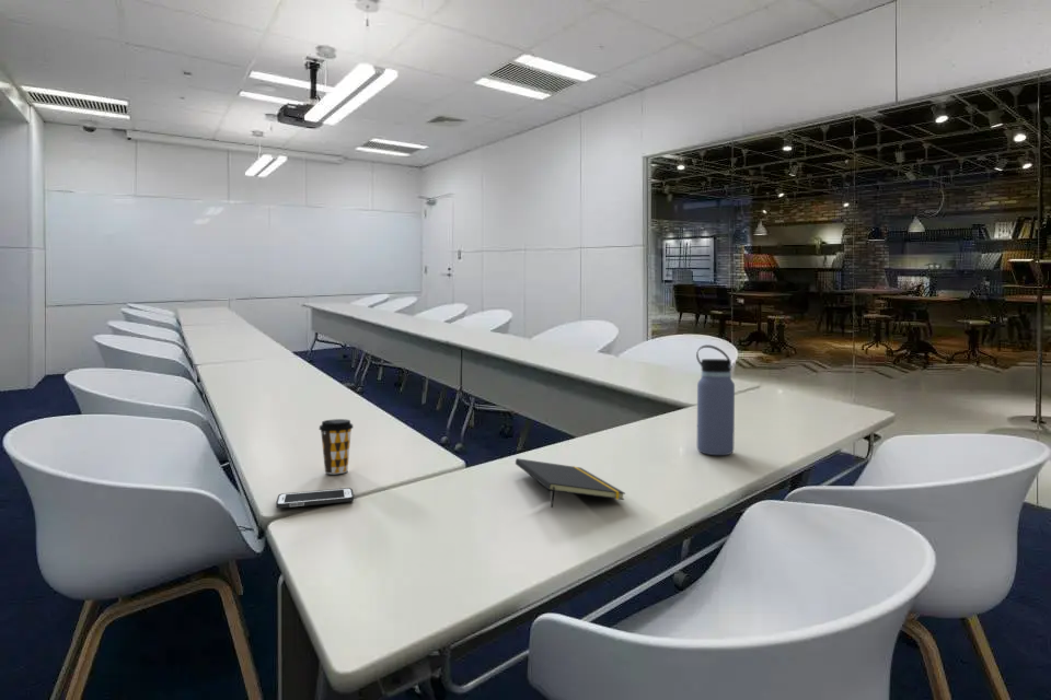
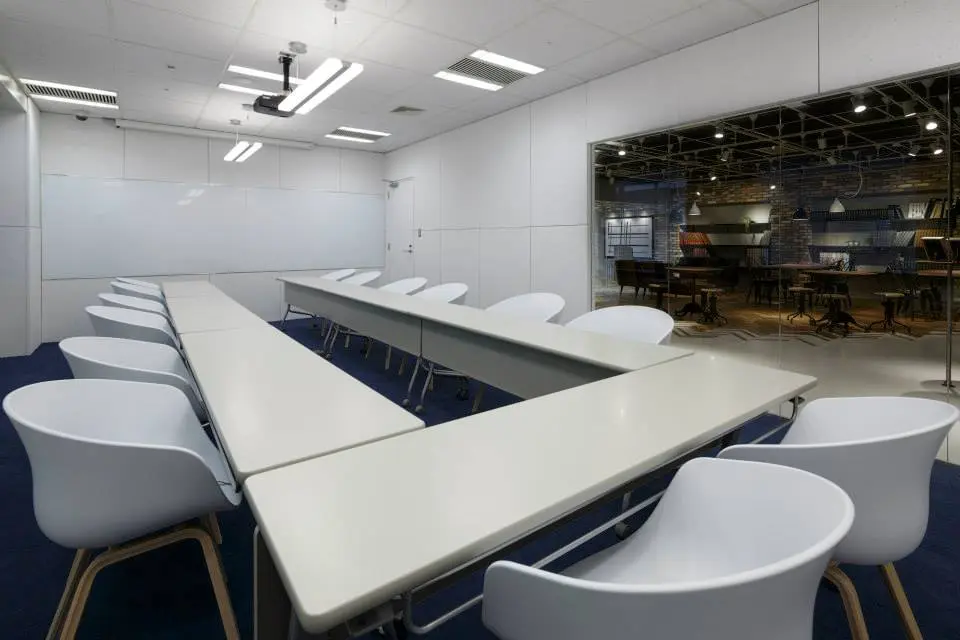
- notepad (566, 477)
- coffee cup (336, 446)
- cell phone (315, 498)
- water bottle (715, 398)
